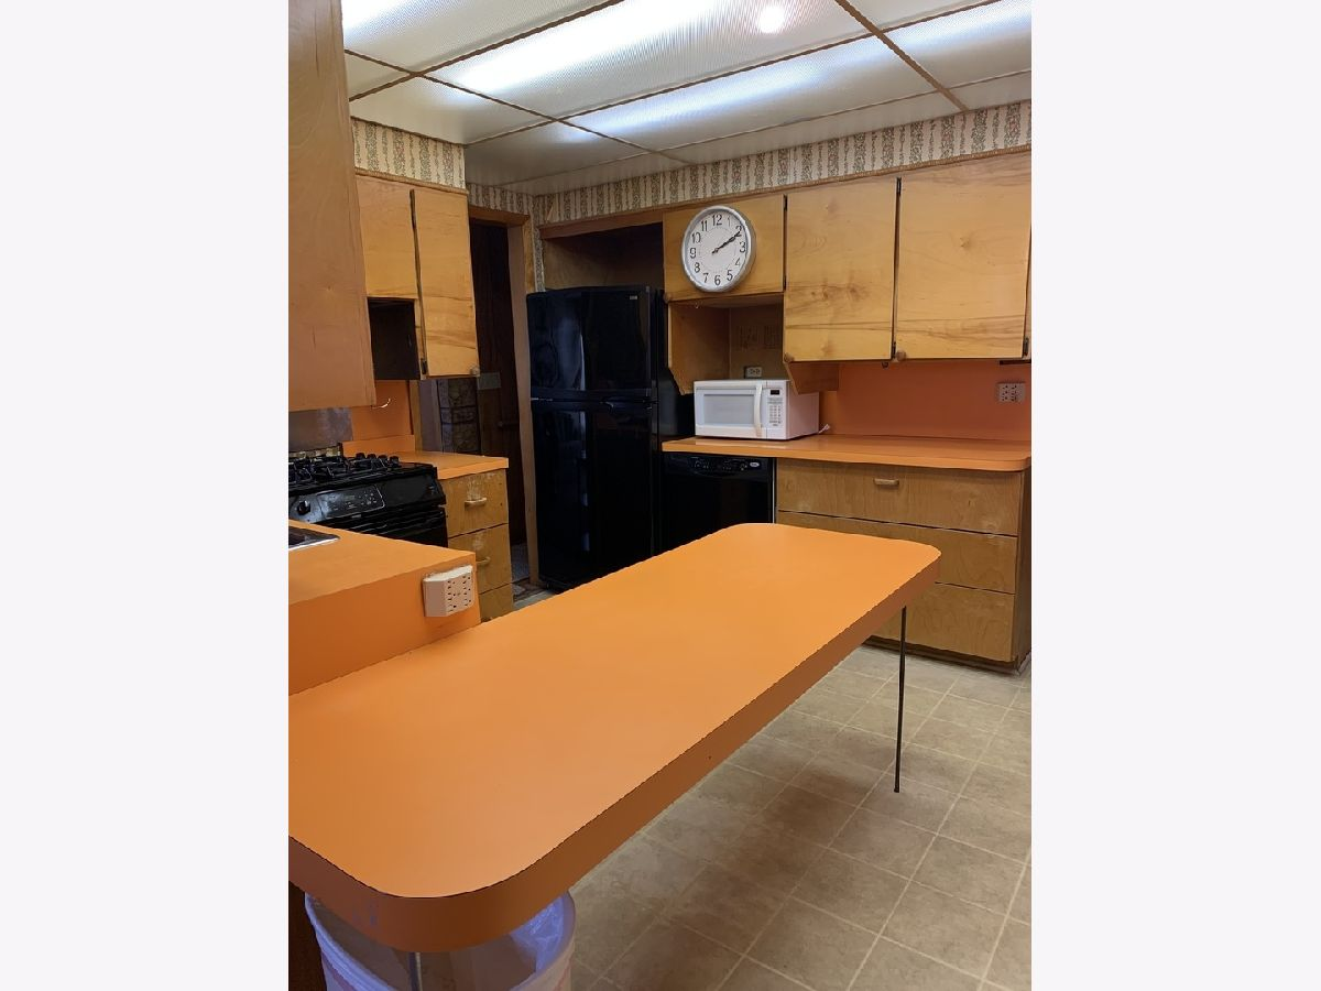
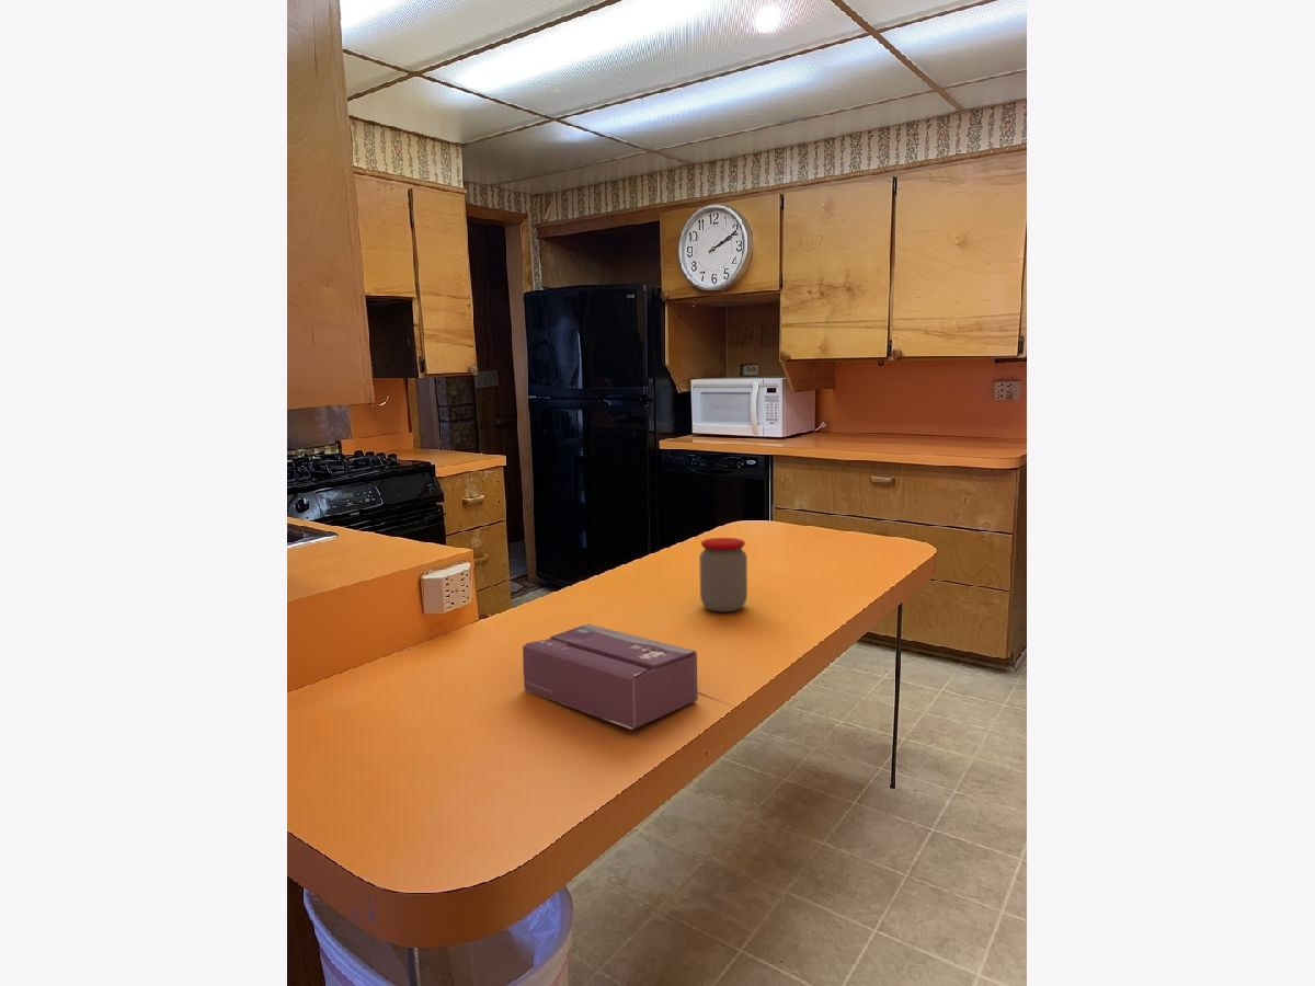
+ tissue box (607, 670)
+ jar (723, 573)
